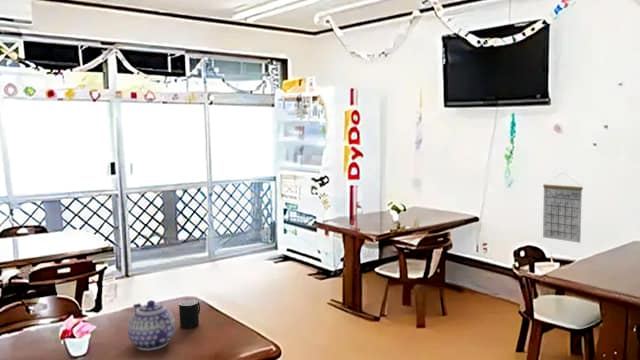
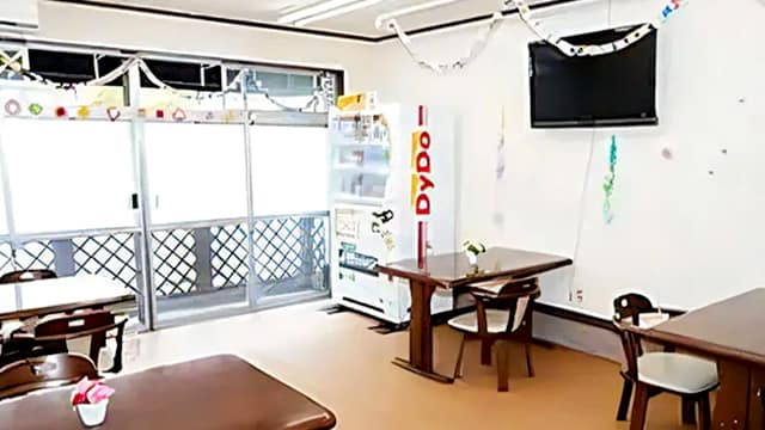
- teapot (151, 322)
- cup (191, 312)
- calendar (562, 206)
